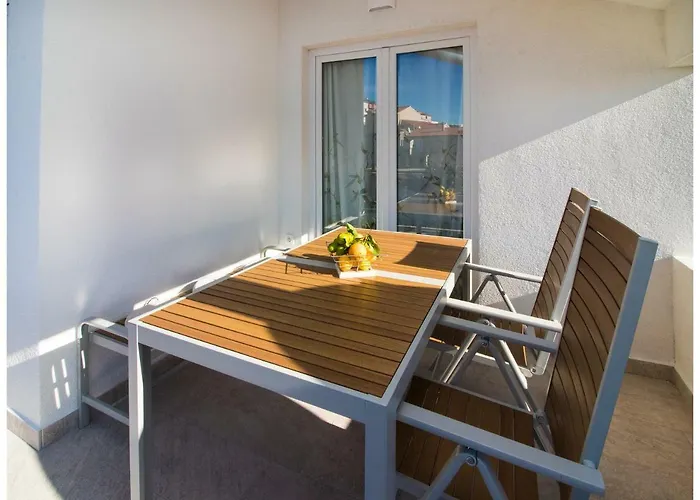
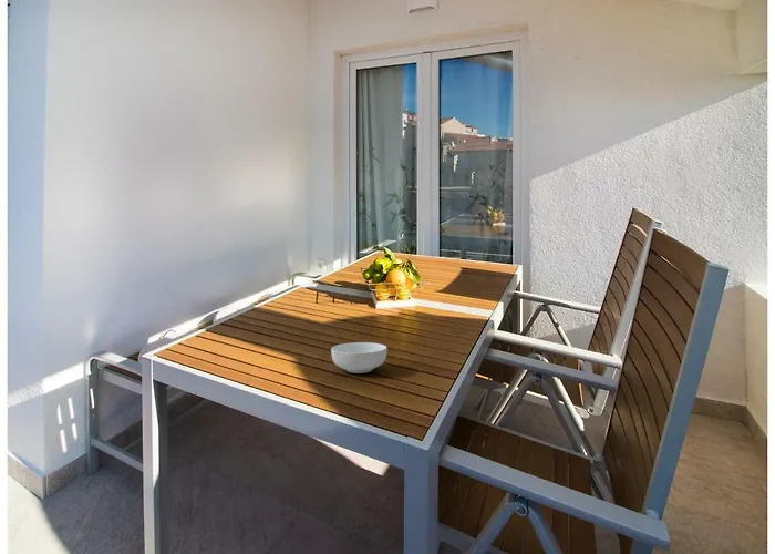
+ cereal bowl (359, 358)
